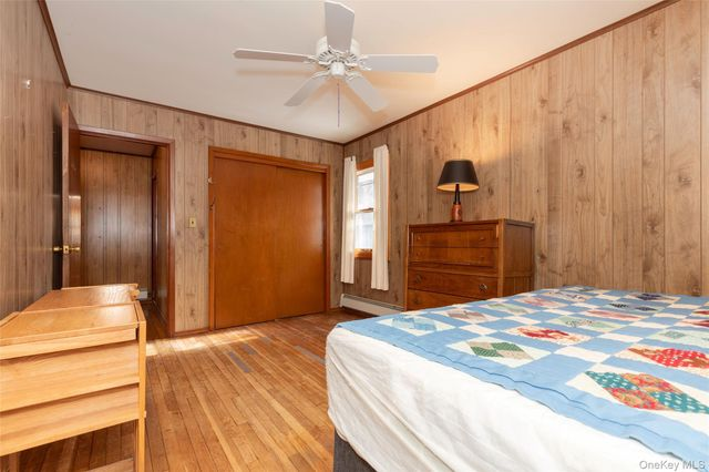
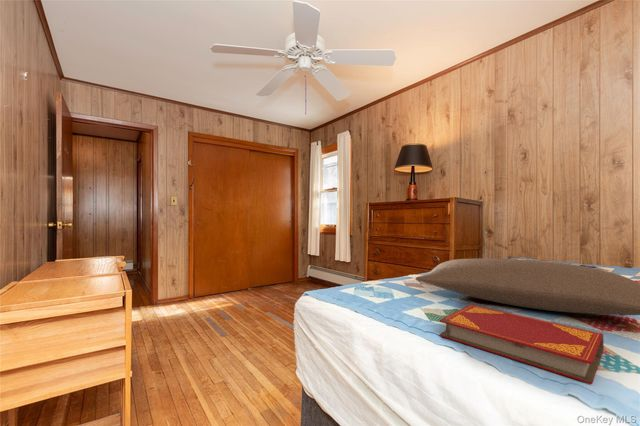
+ hardback book (516, 334)
+ pillow (523, 282)
